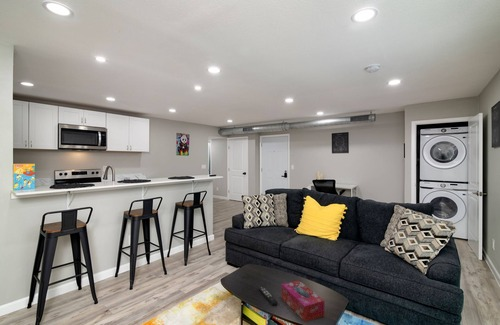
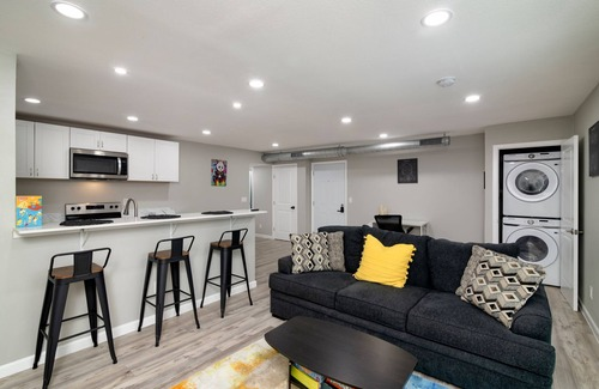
- tissue box (301, 299)
- remote control (267, 295)
